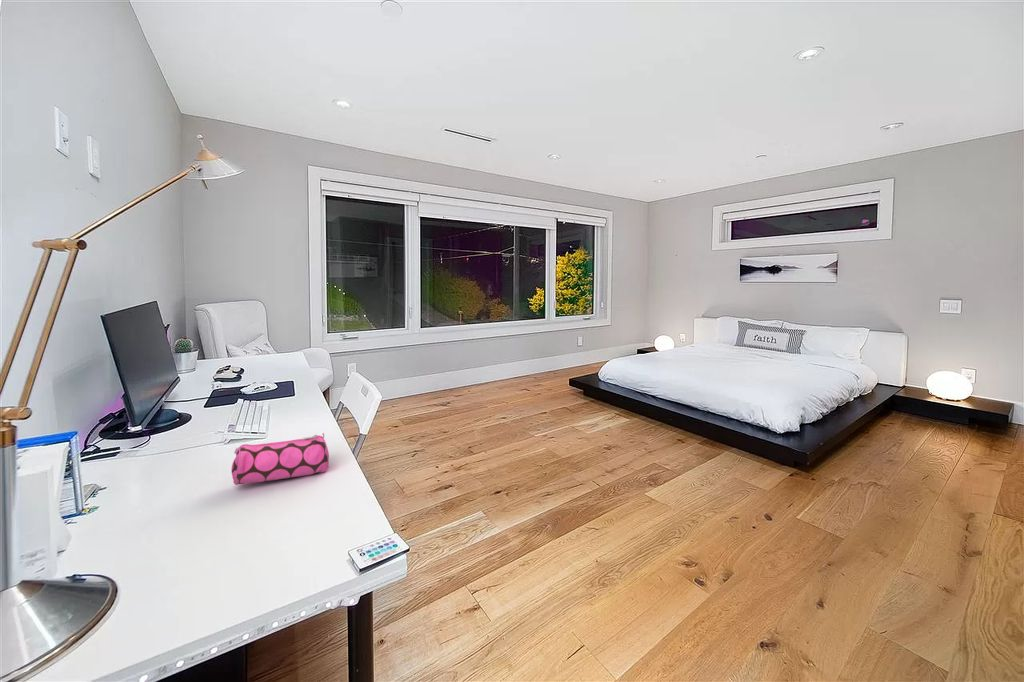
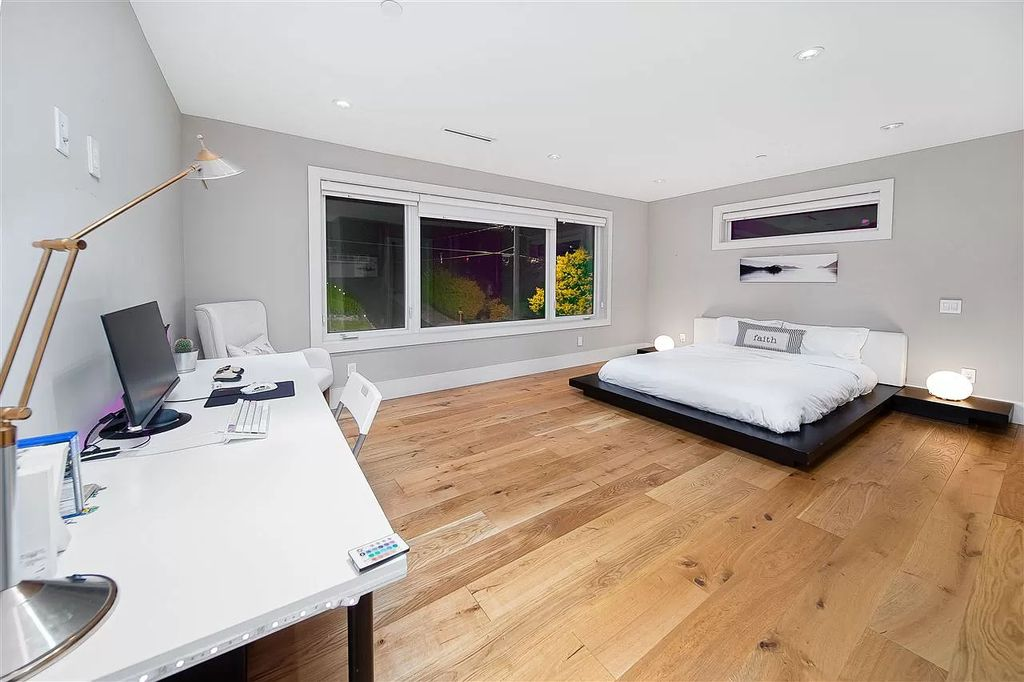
- pencil case (282, 457)
